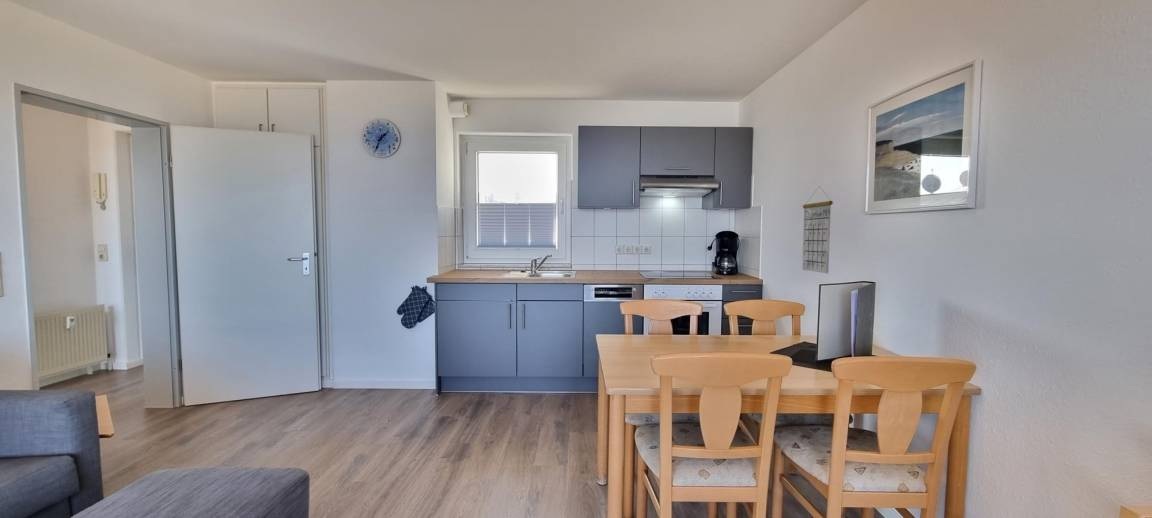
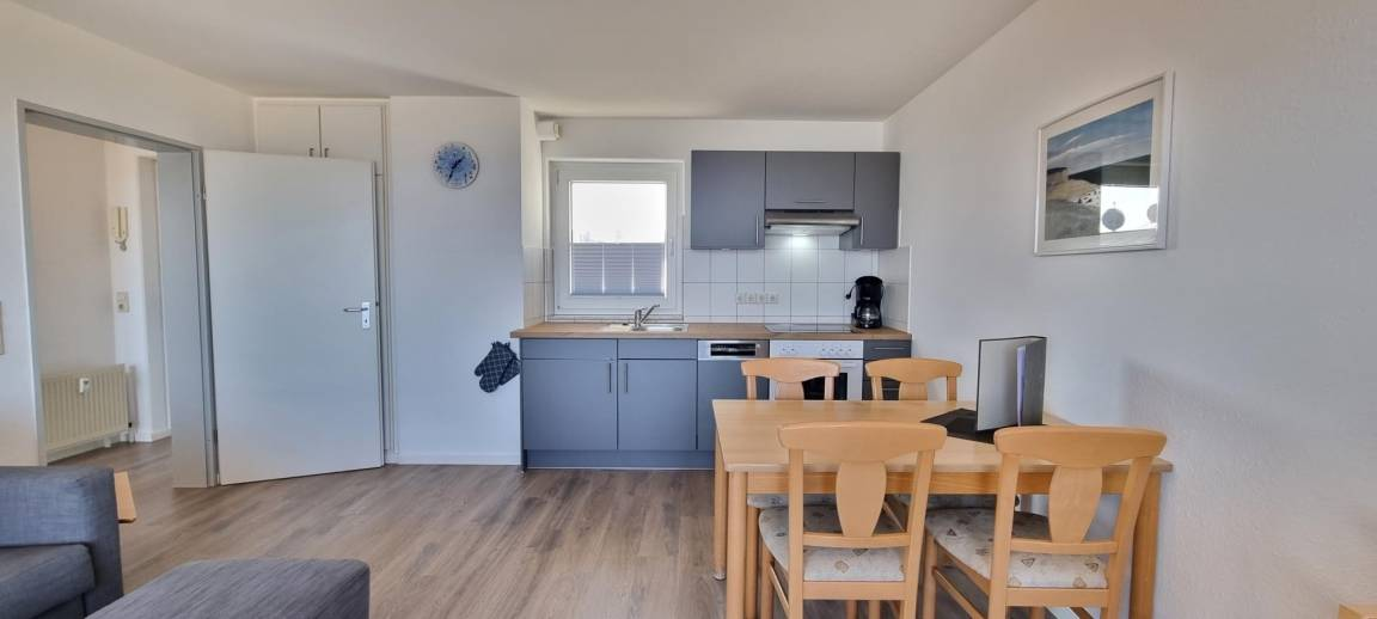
- calendar (816, 229)
